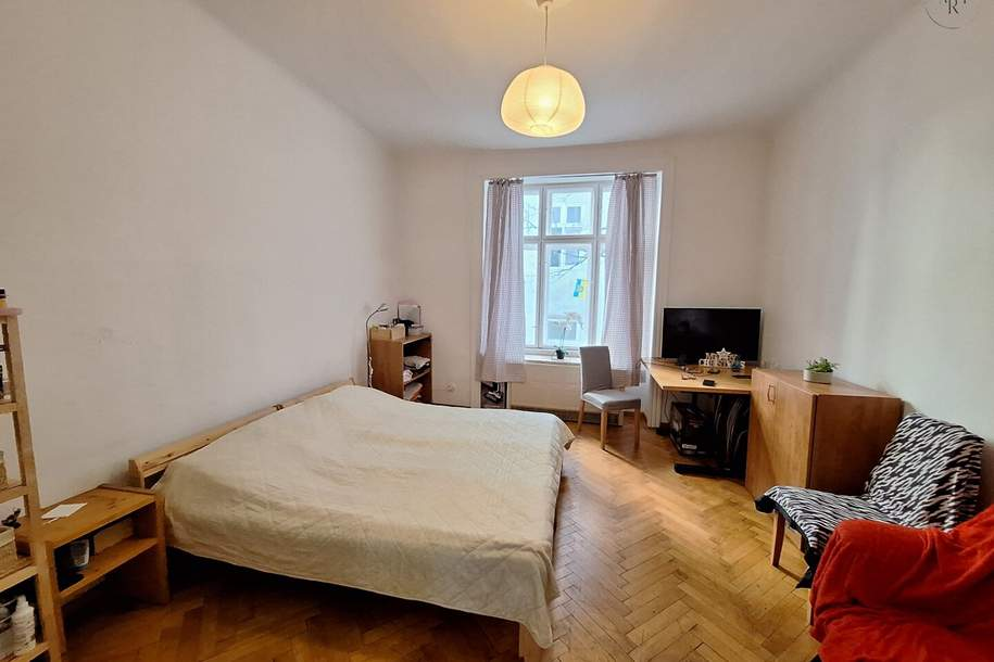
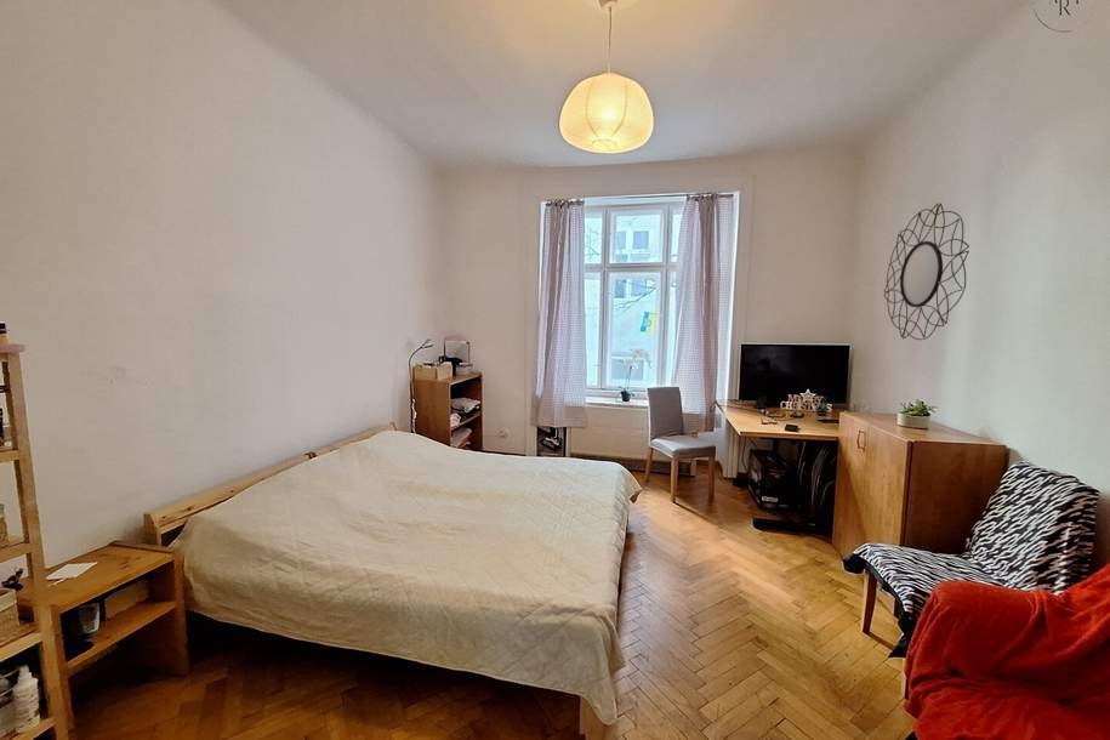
+ home mirror (921, 274)
